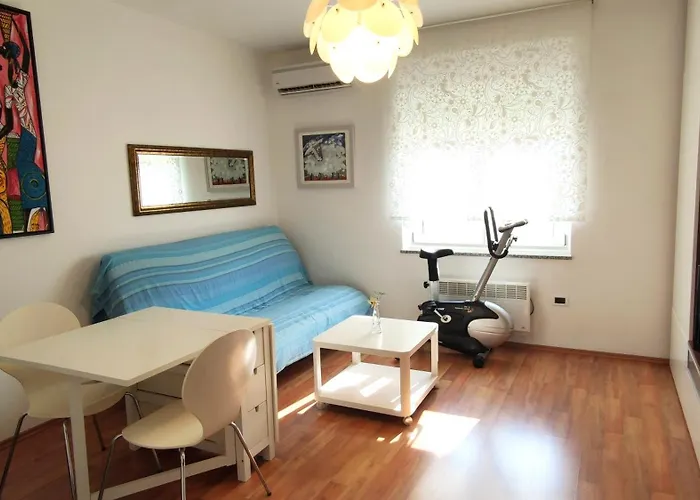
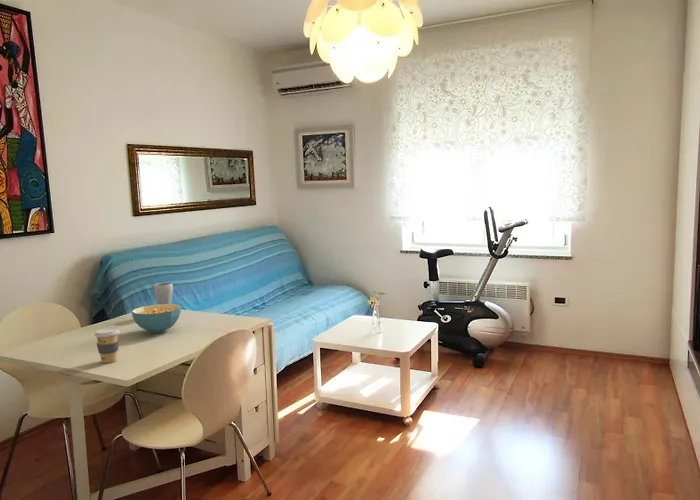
+ coffee cup (108, 345)
+ drinking glass (164, 299)
+ cereal bowl (157, 319)
